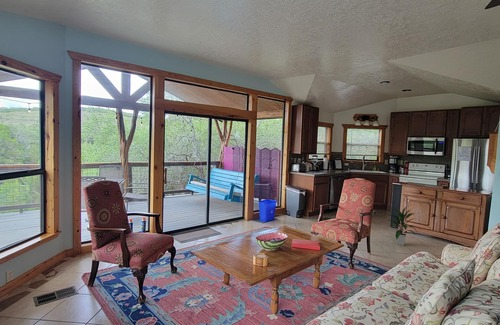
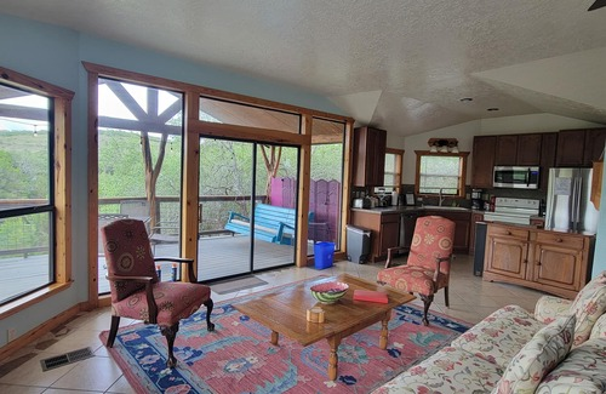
- indoor plant (400, 224)
